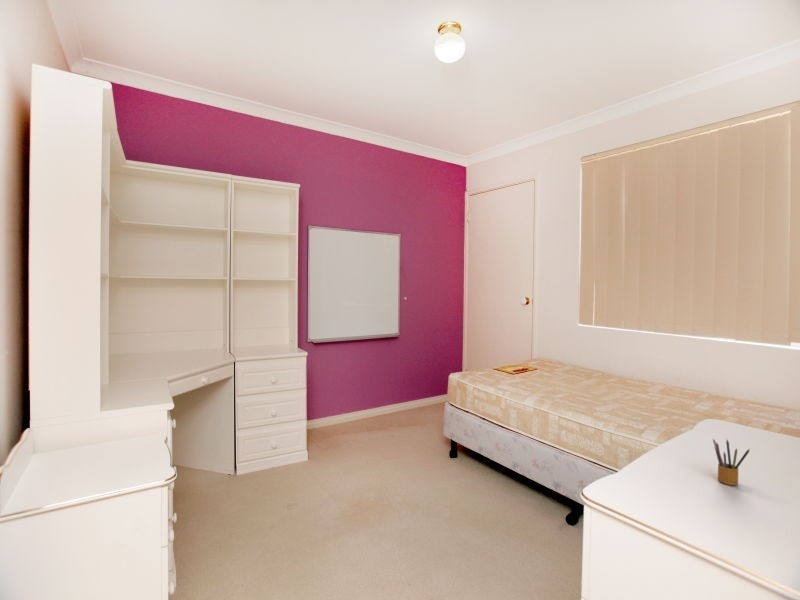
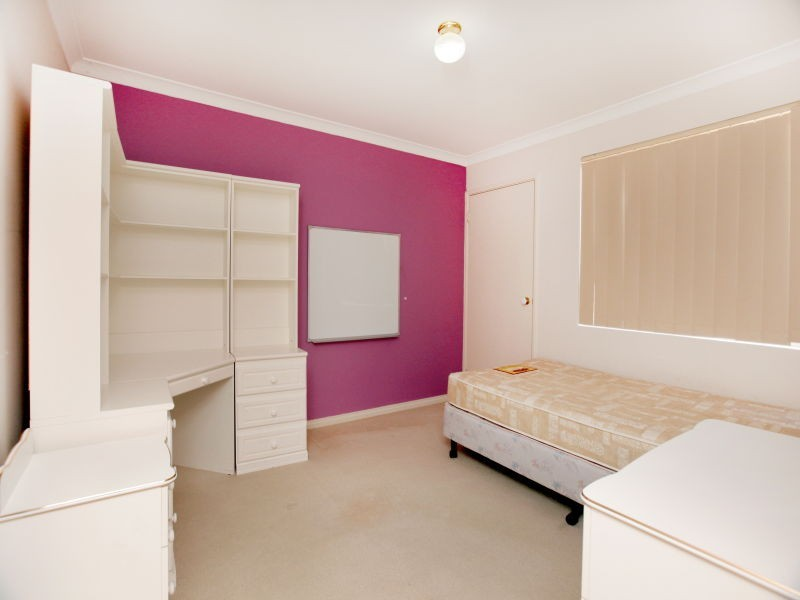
- pencil box (729, 462)
